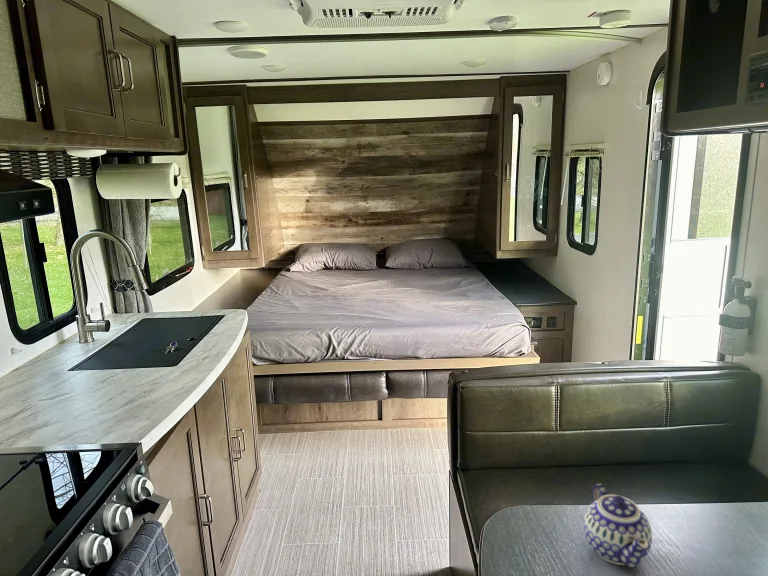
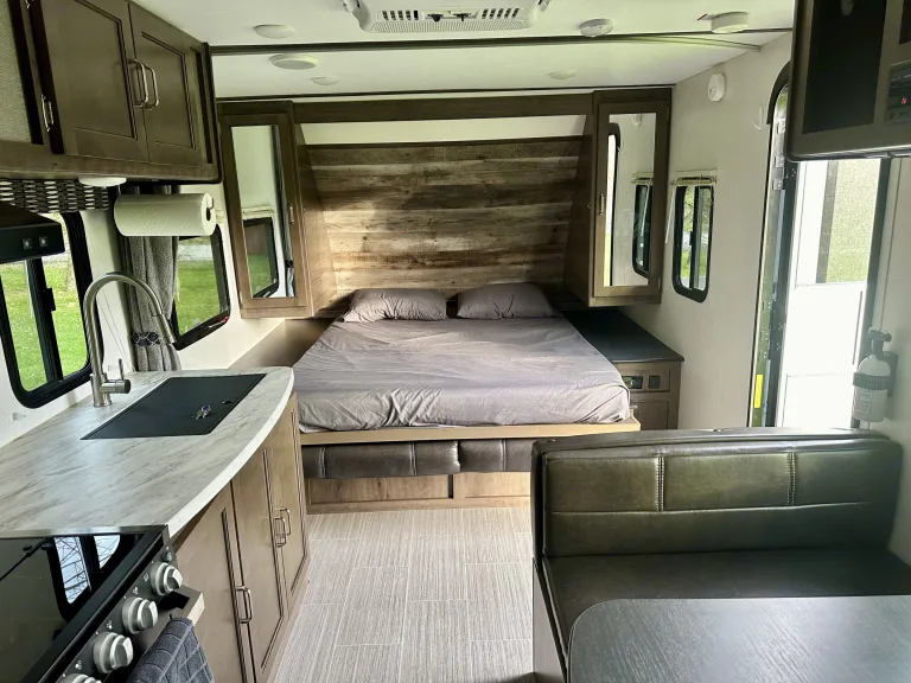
- teapot (617, 524)
